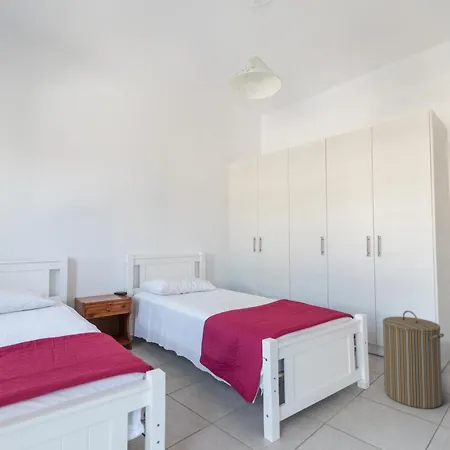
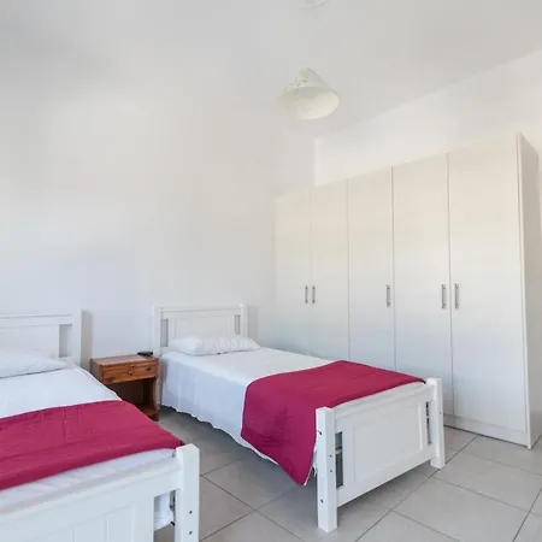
- laundry hamper (411, 353)
